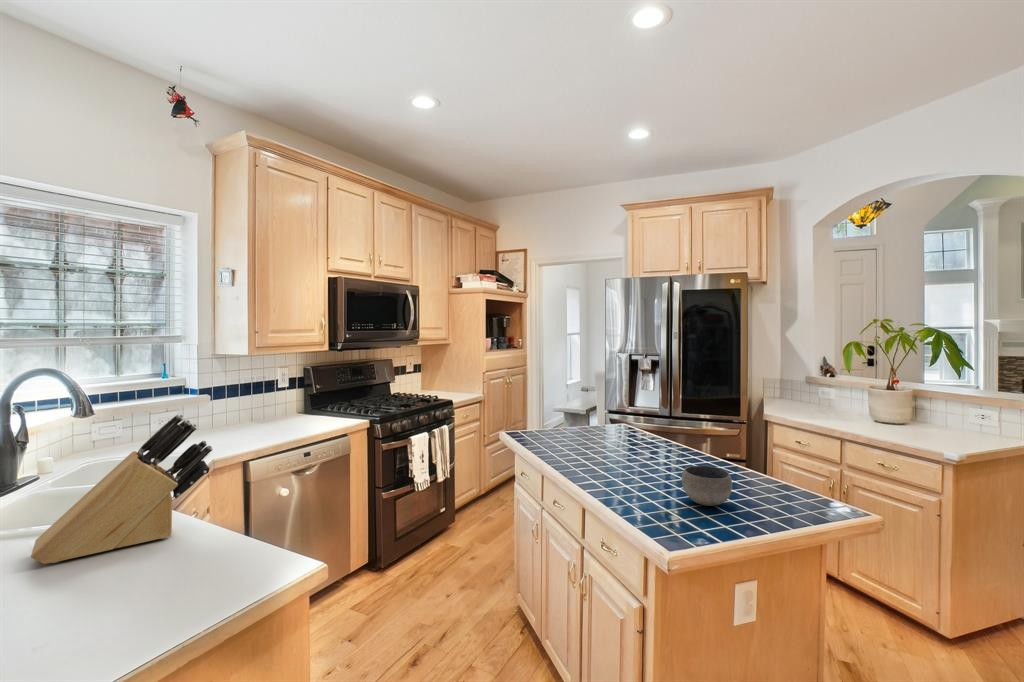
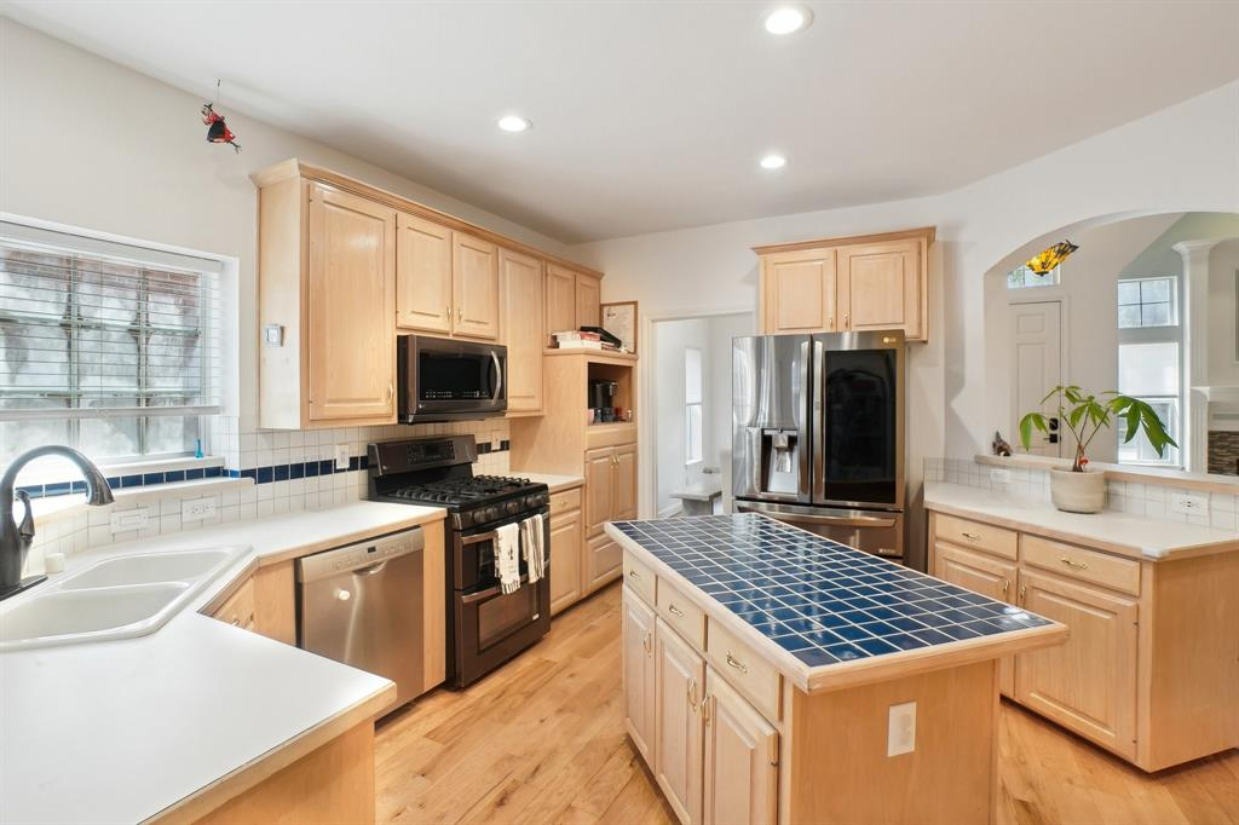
- knife block (129, 480)
- bowl (706, 487)
